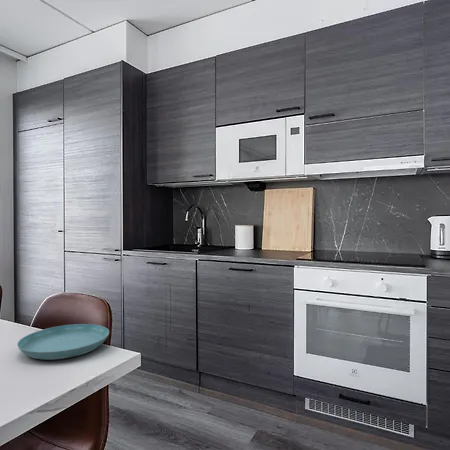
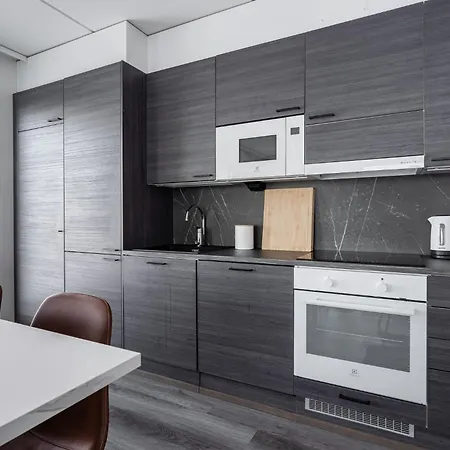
- saucer (65, 341)
